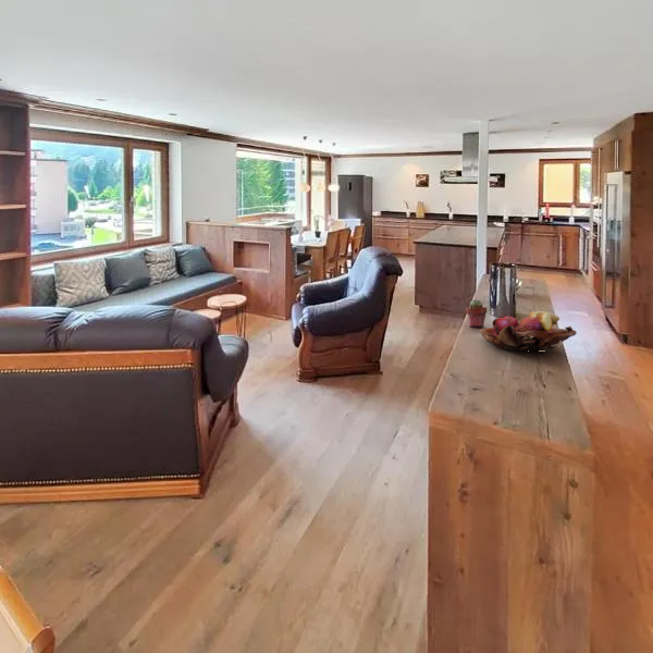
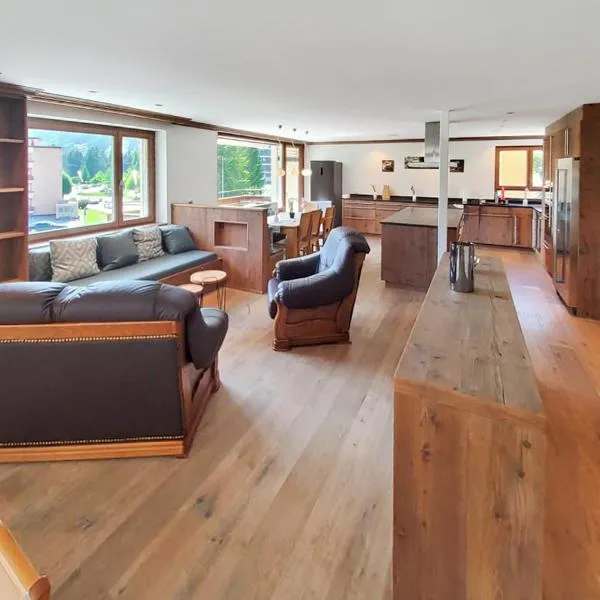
- potted succulent (476, 312)
- fruit basket (529, 330)
